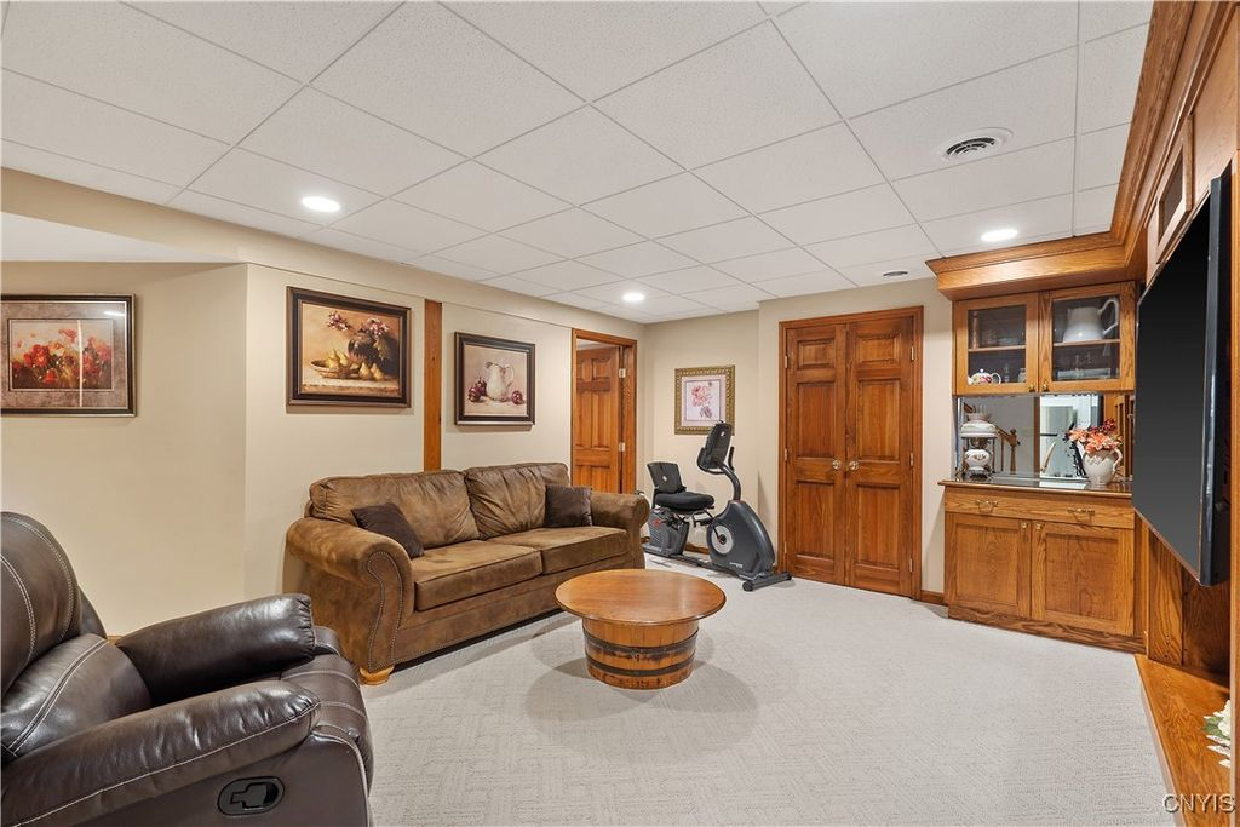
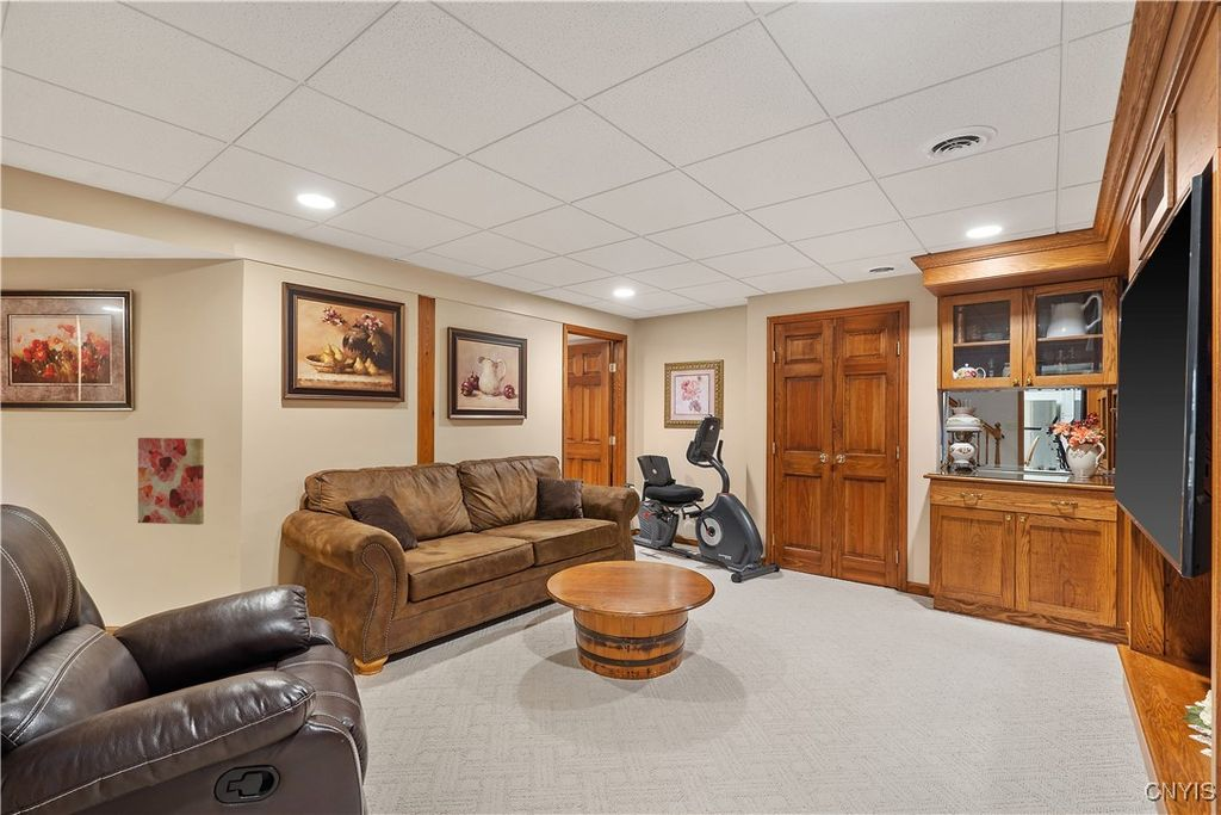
+ wall art (171, 480)
